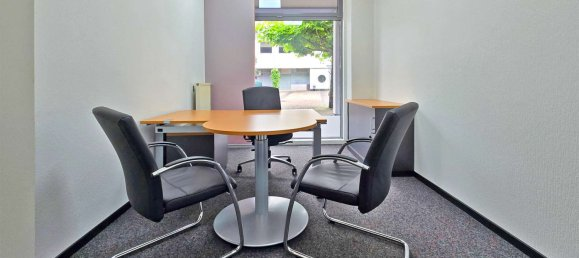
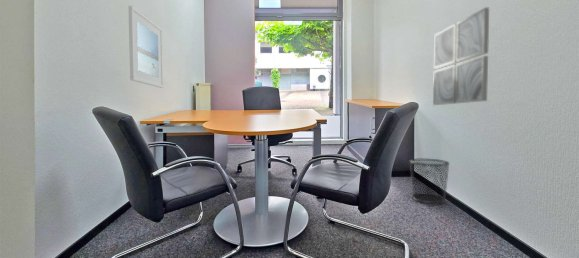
+ waste bin (429, 180)
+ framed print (148, 51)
+ wall art (457, 62)
